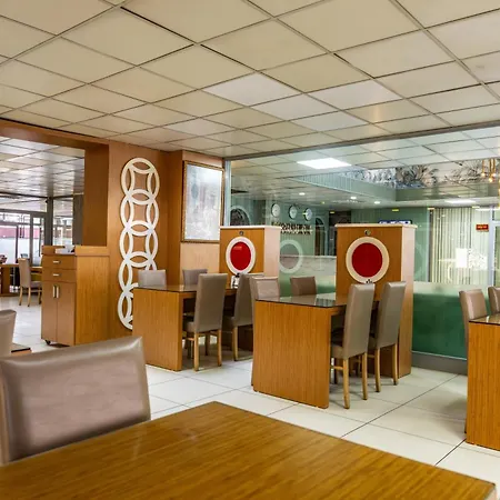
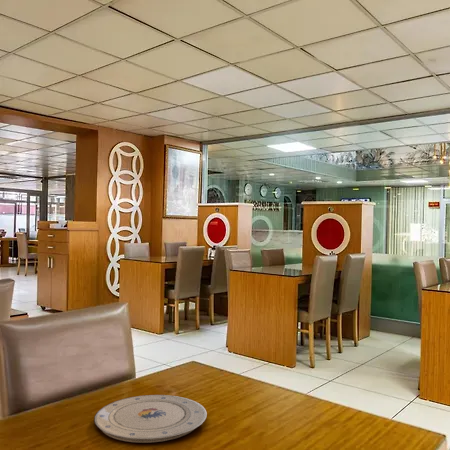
+ plate (151, 417)
